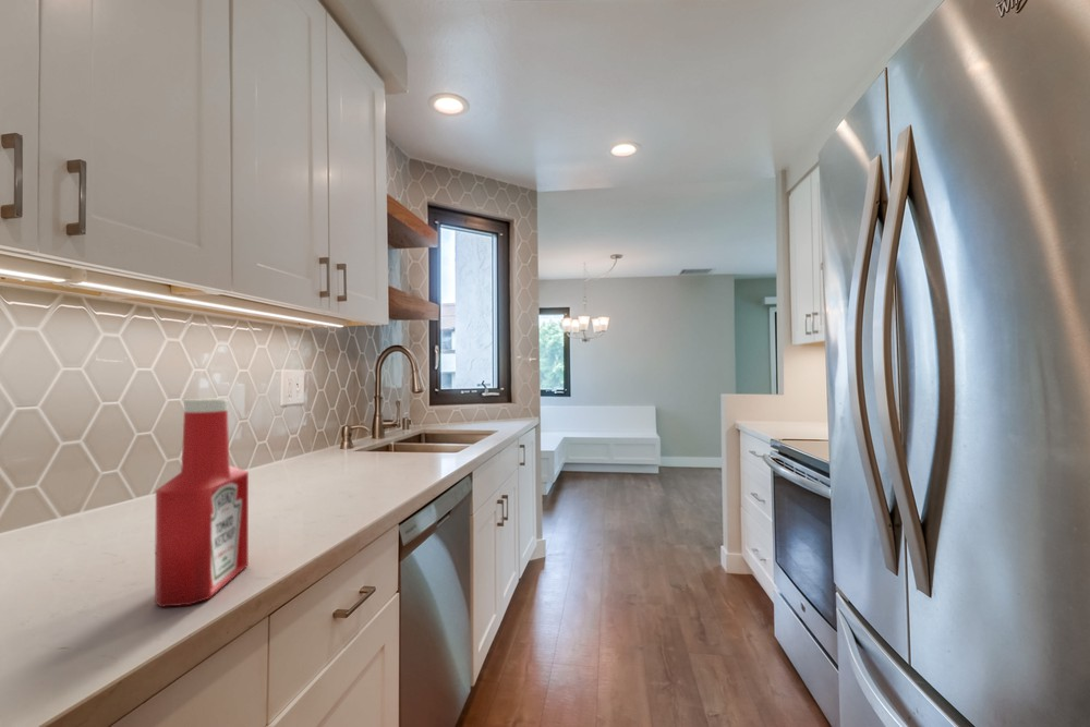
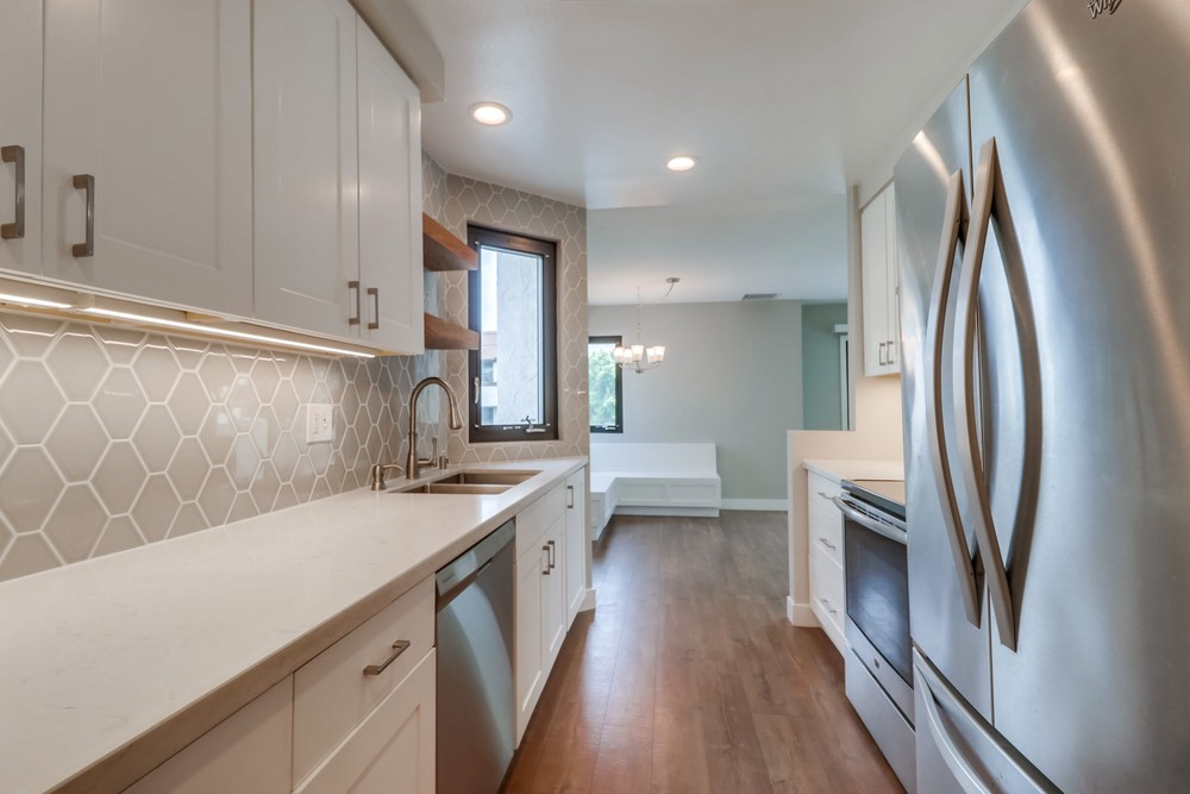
- soap bottle (205, 490)
